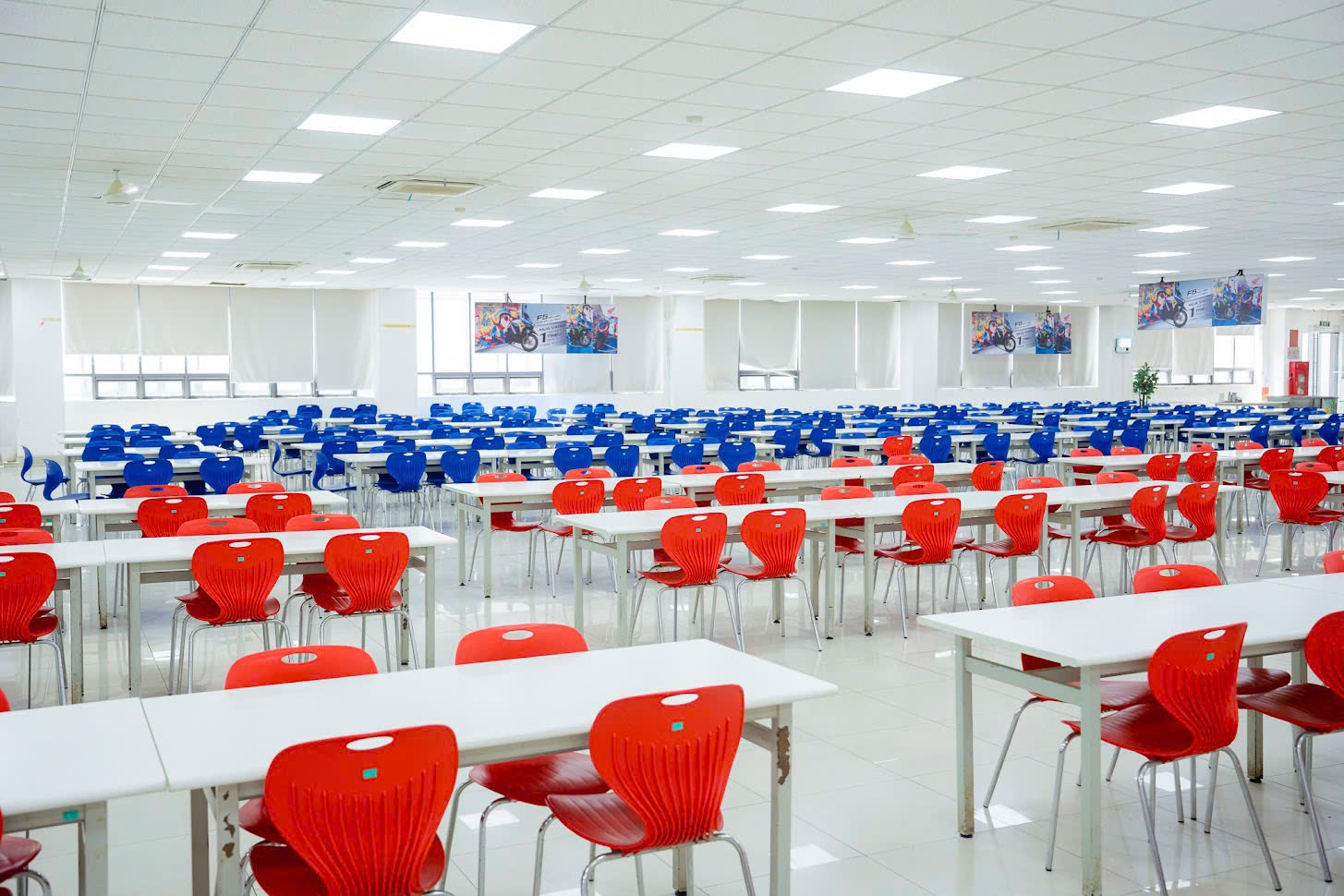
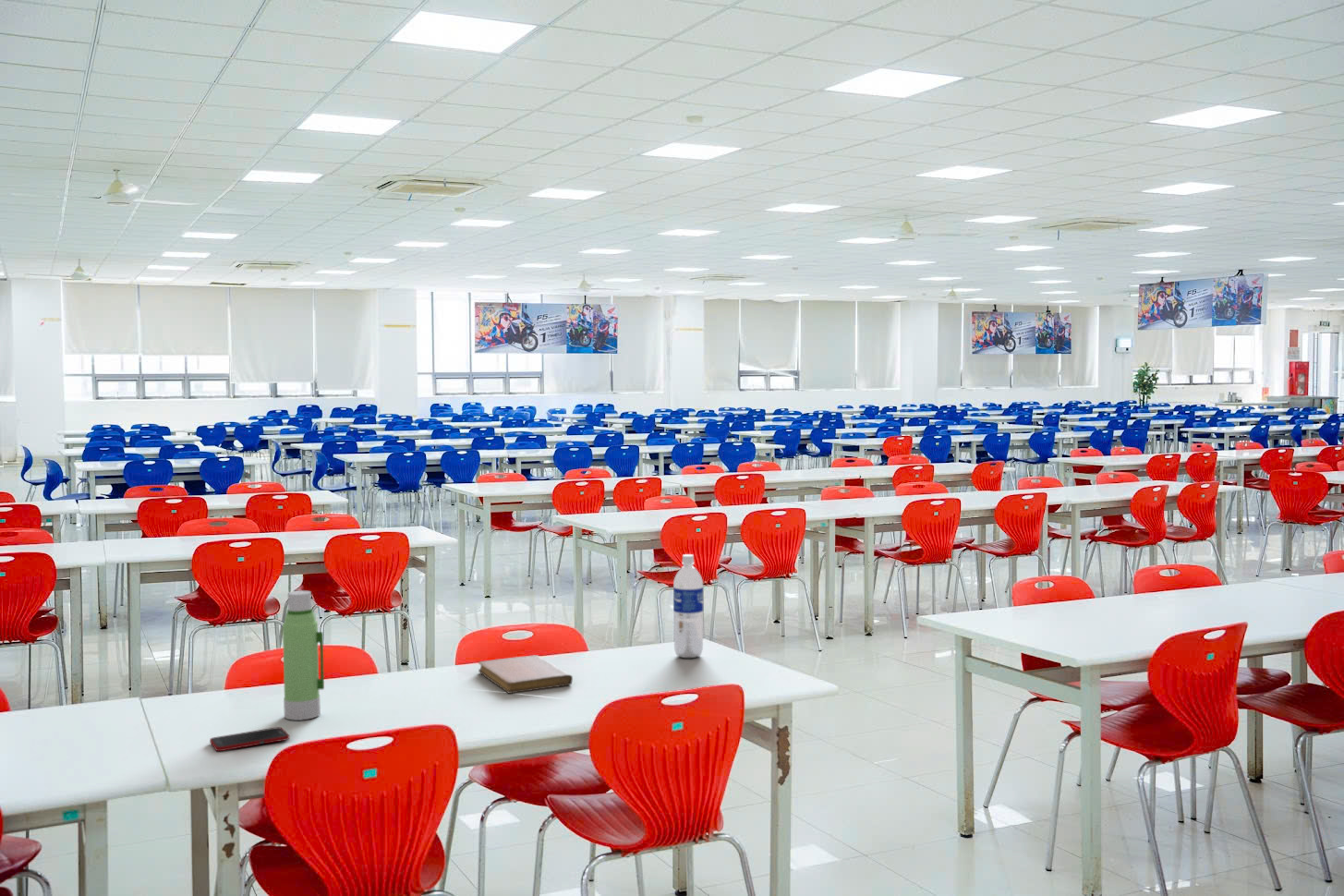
+ water bottle (301, 654)
+ notebook (524, 672)
+ water bottle (688, 605)
+ cell phone (249, 739)
